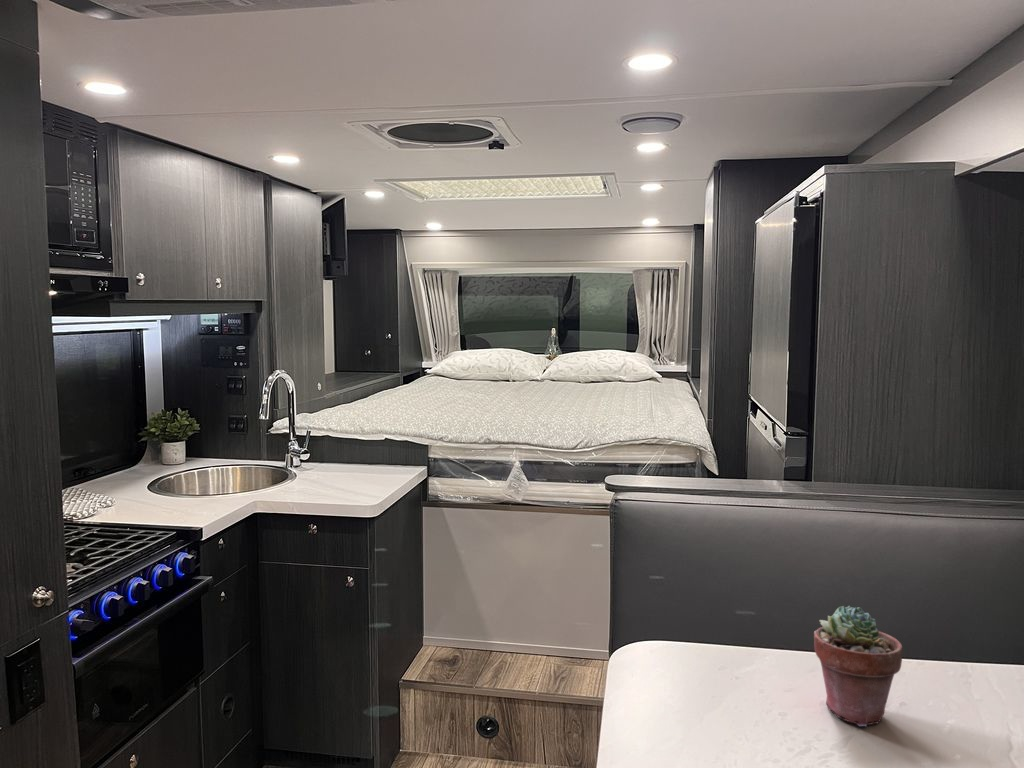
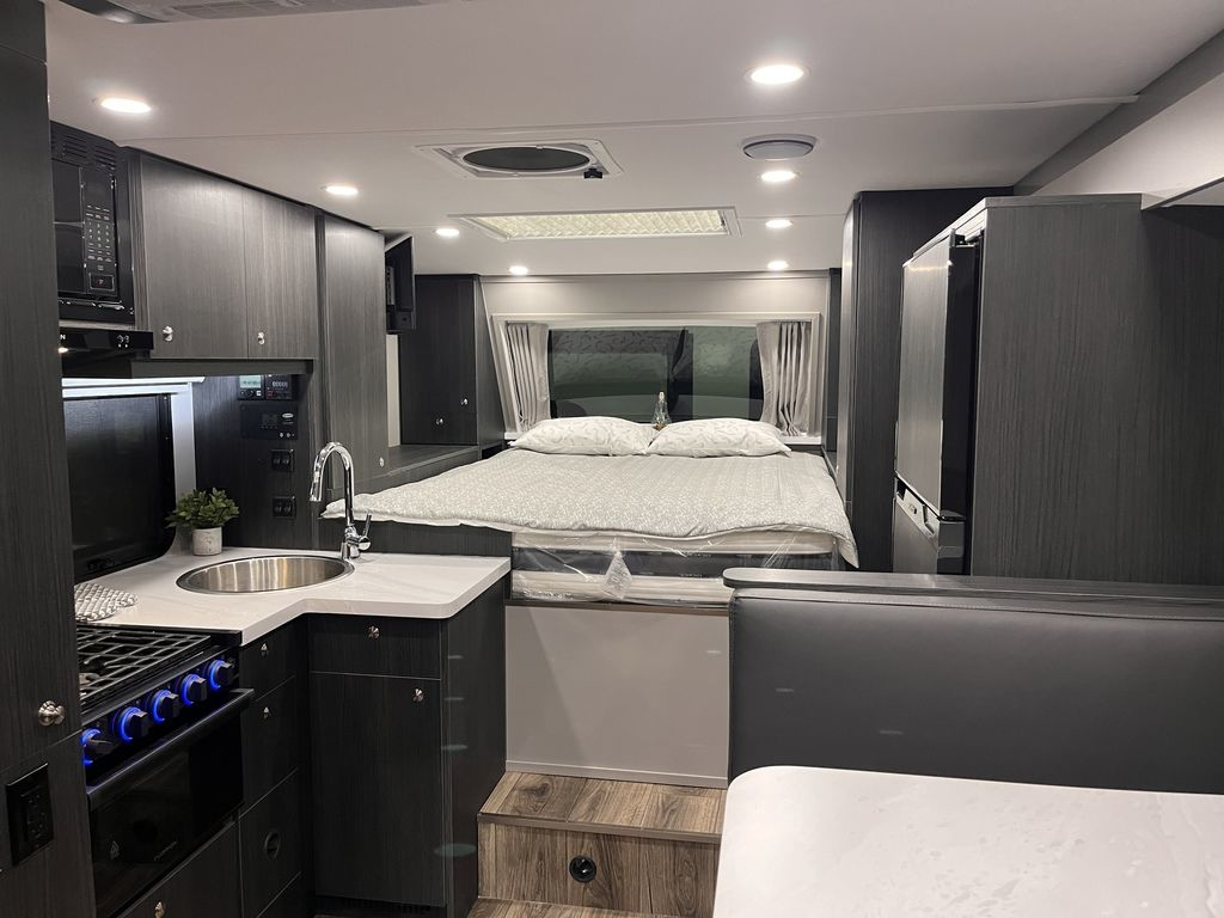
- potted succulent (856, 659)
